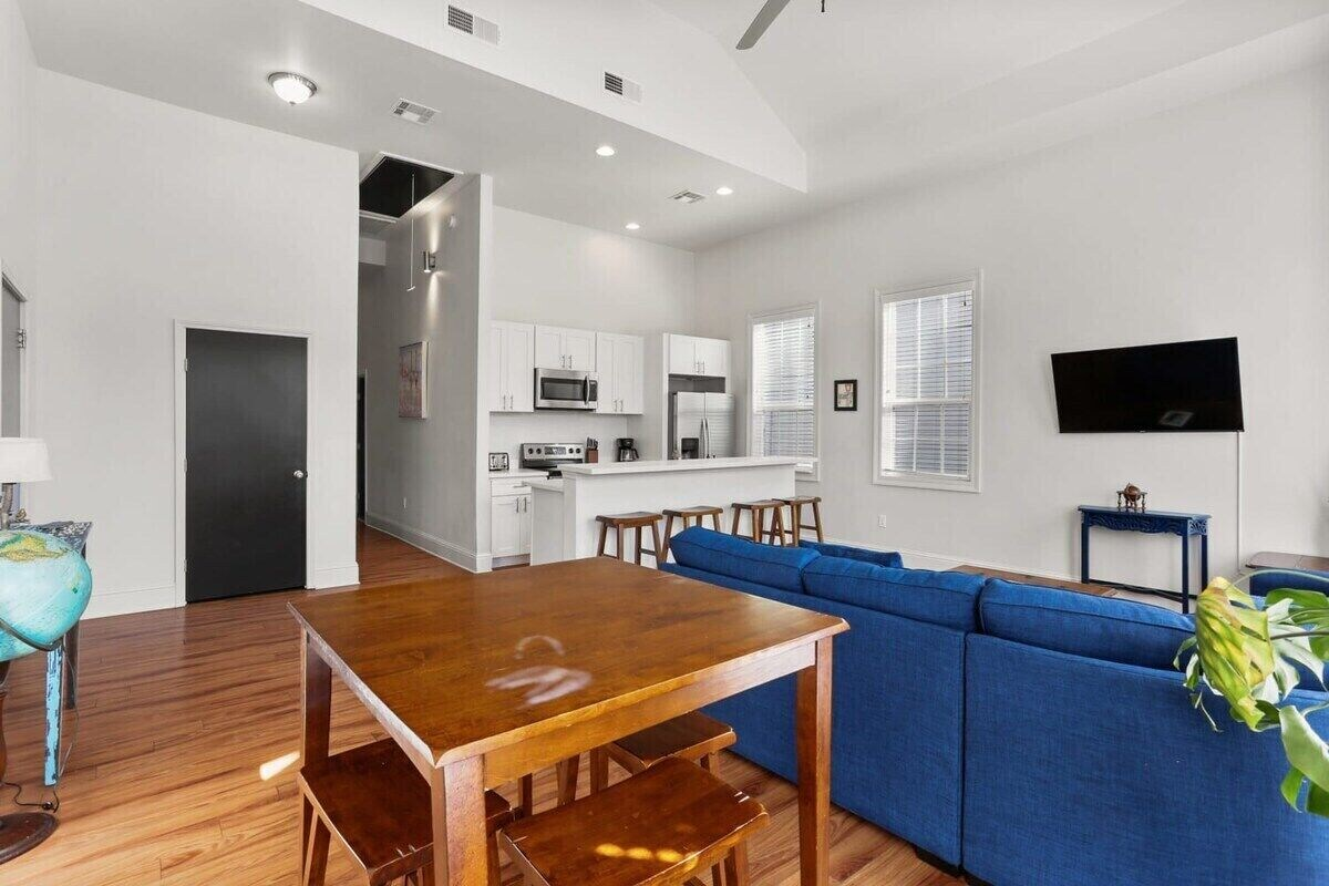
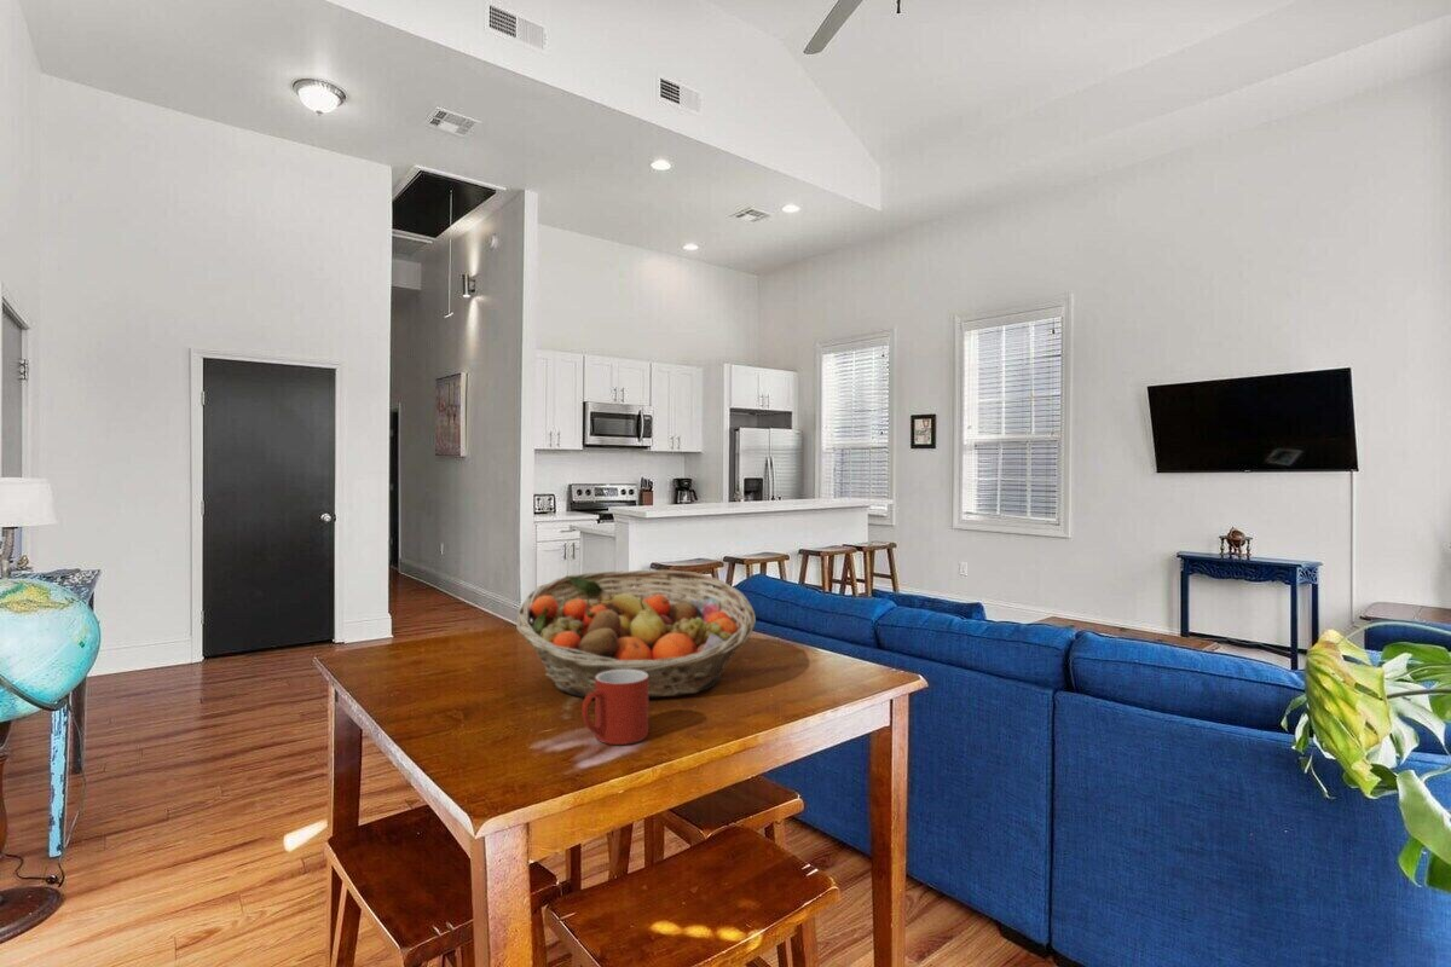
+ mug (614, 708)
+ fruit basket (637, 629)
